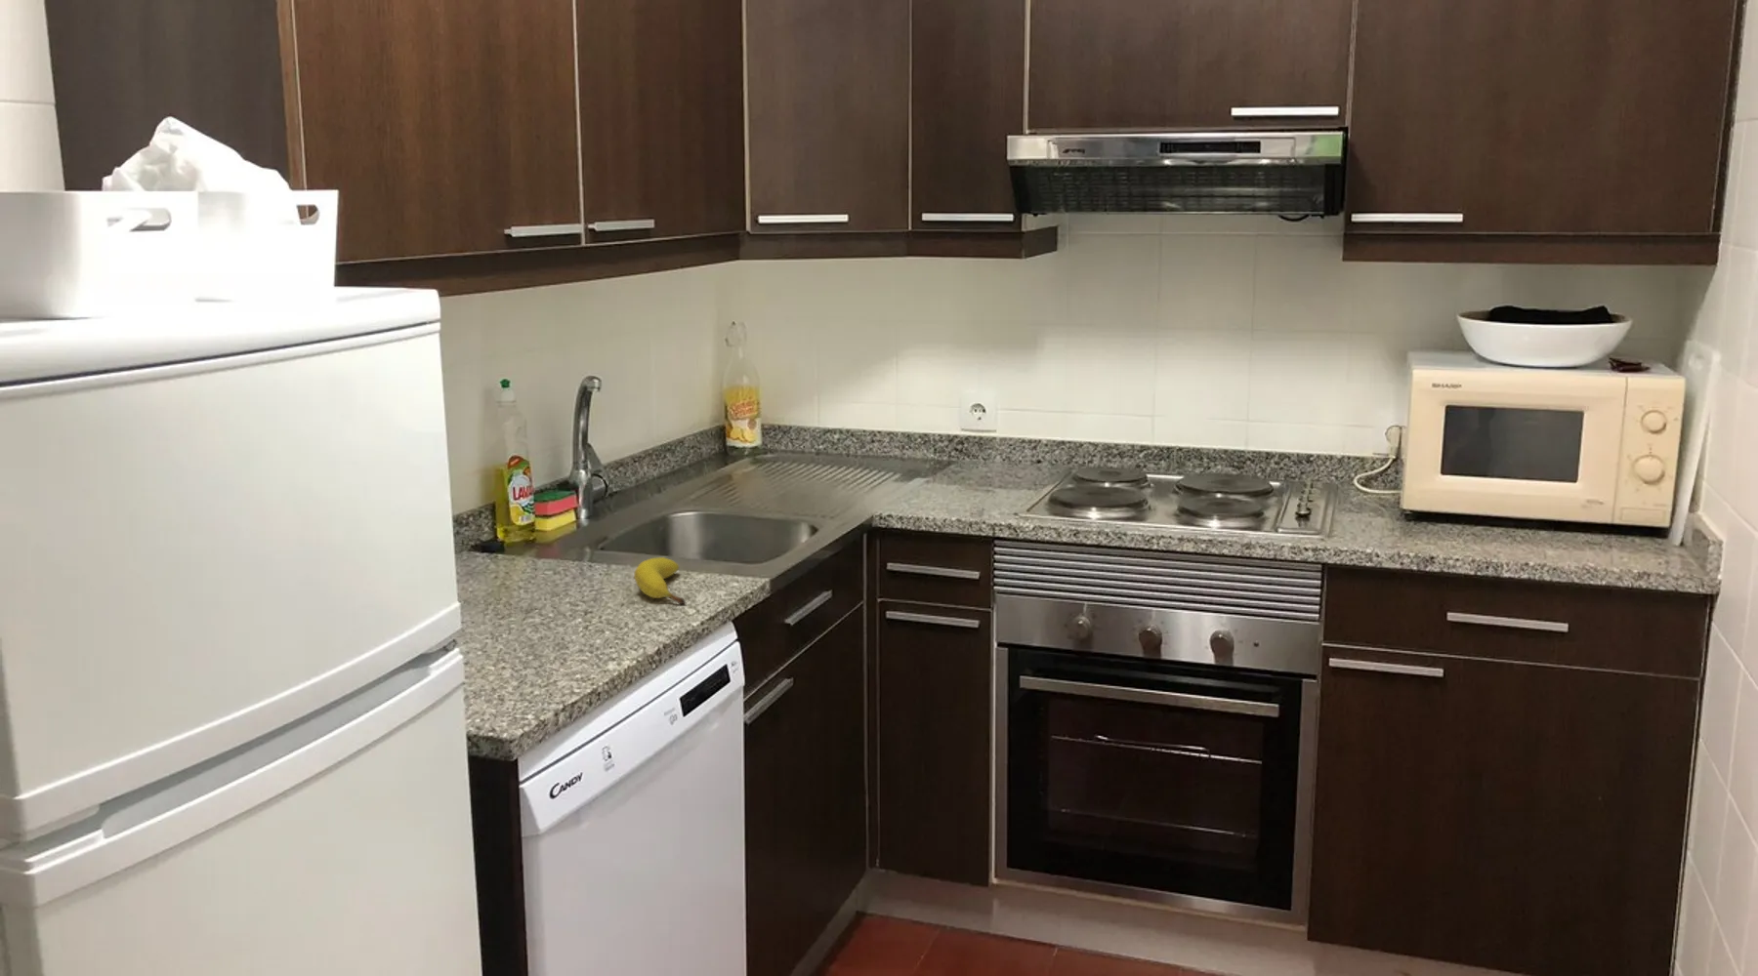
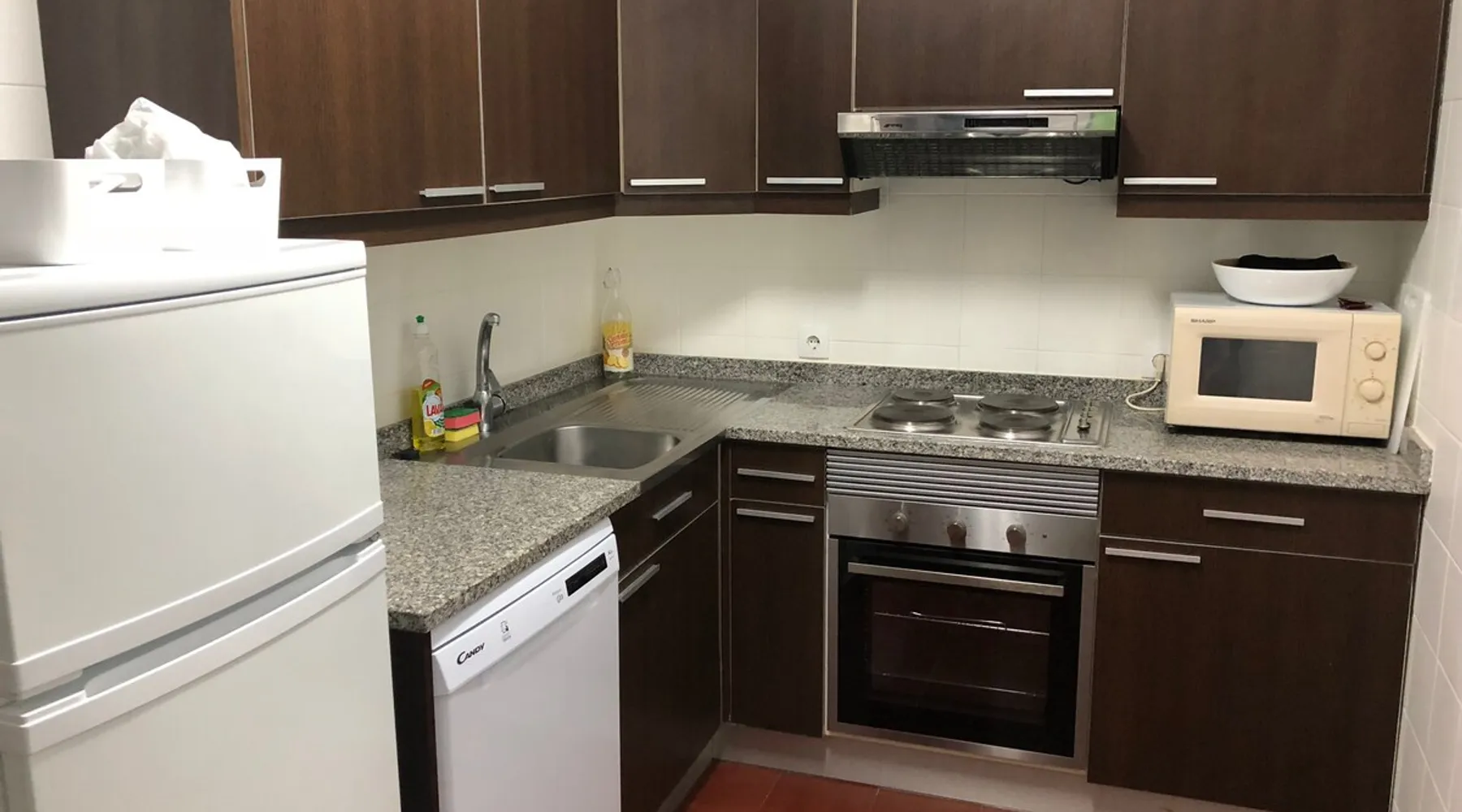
- fruit (660, 573)
